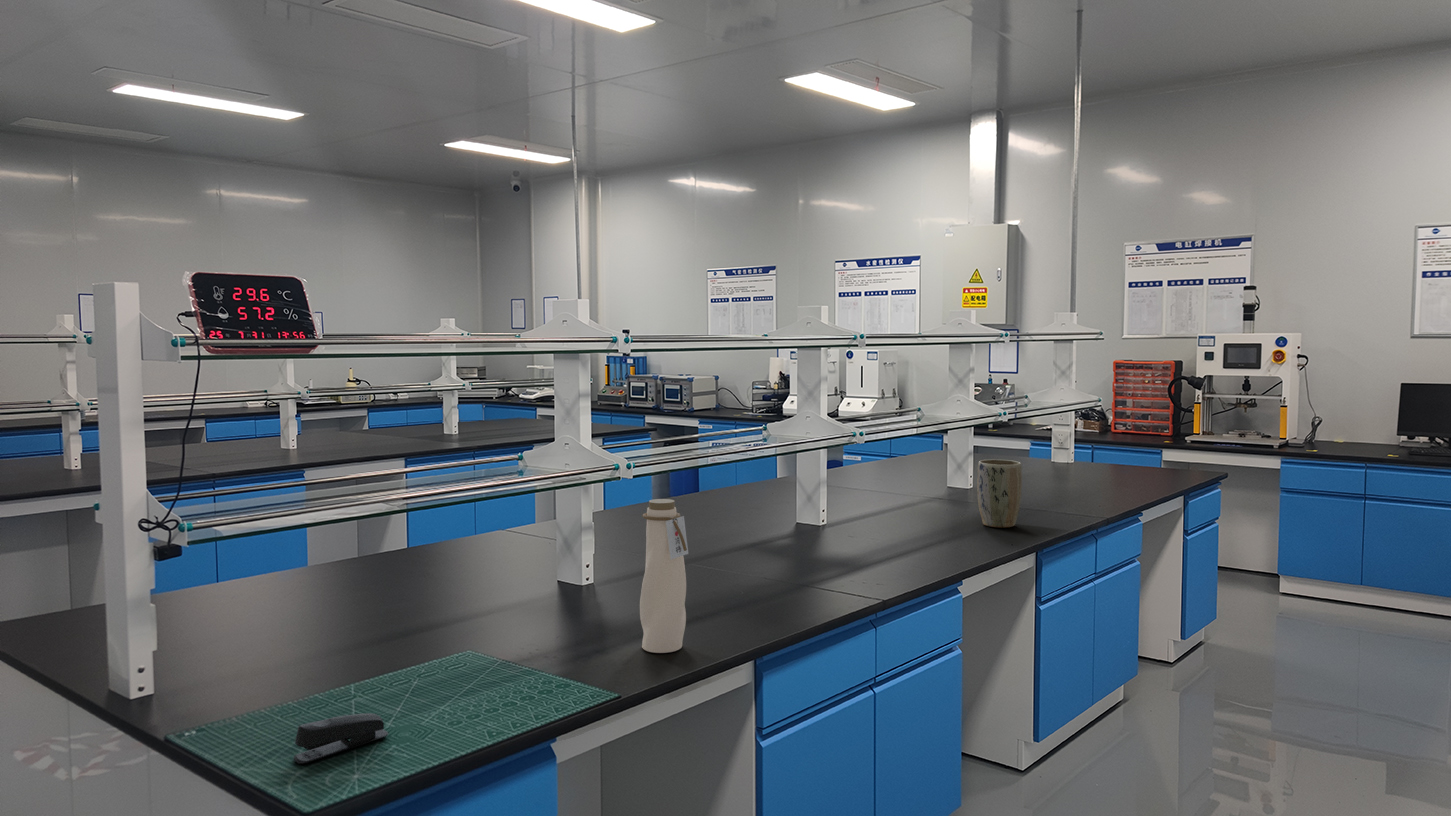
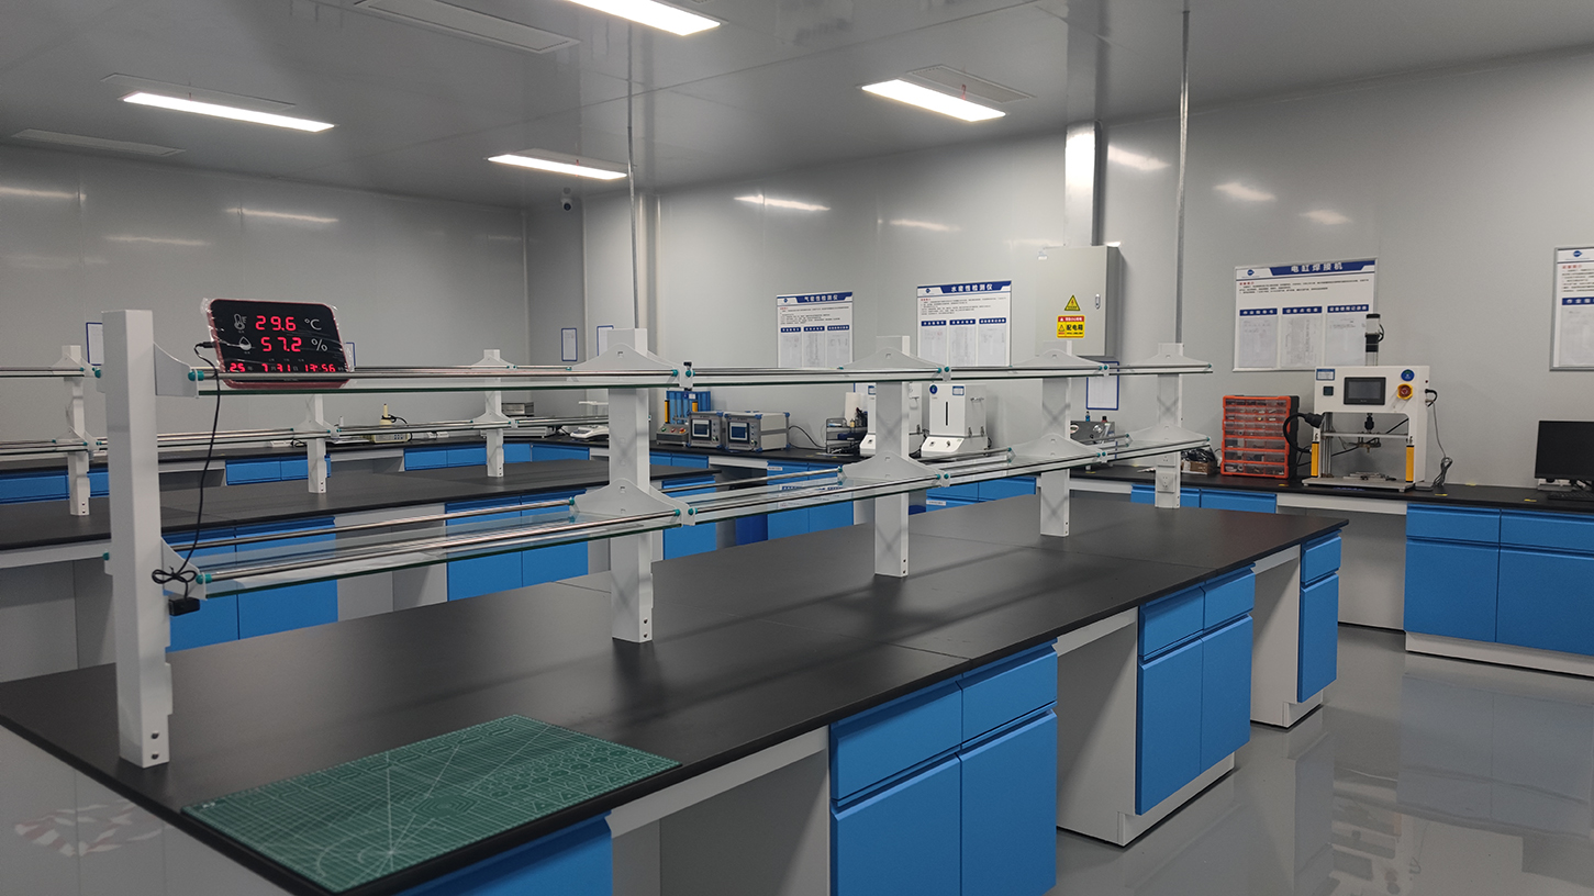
- water bottle (665, 574)
- plant pot (999, 493)
- stapler (342, 730)
